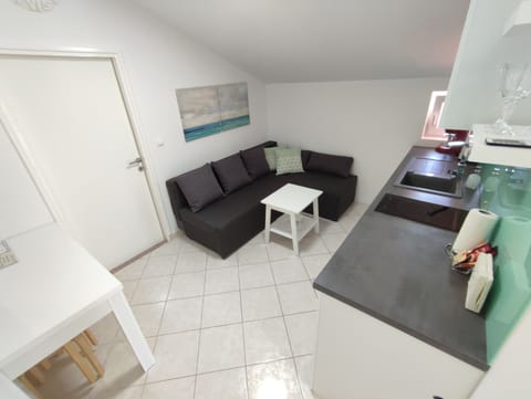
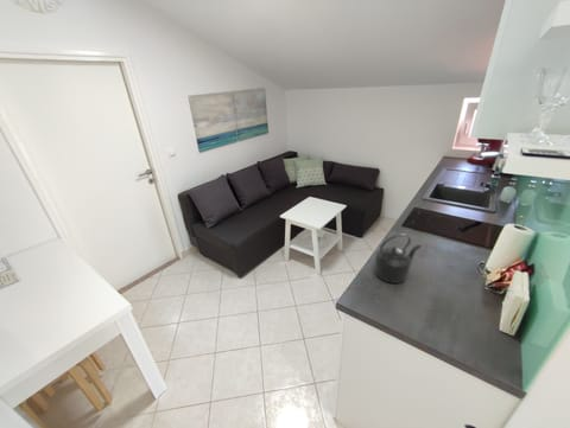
+ kettle (400, 253)
